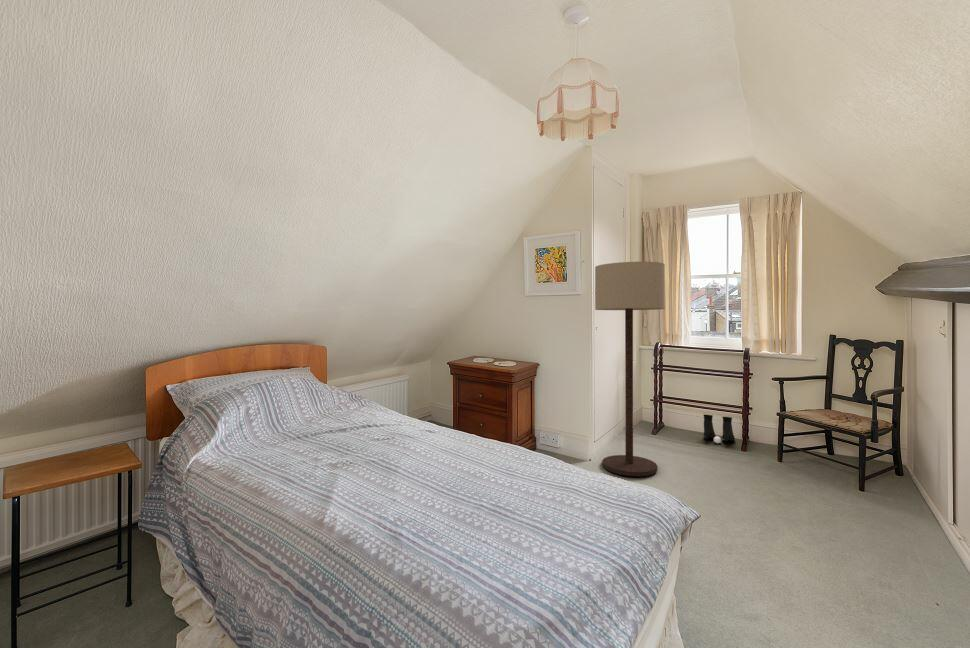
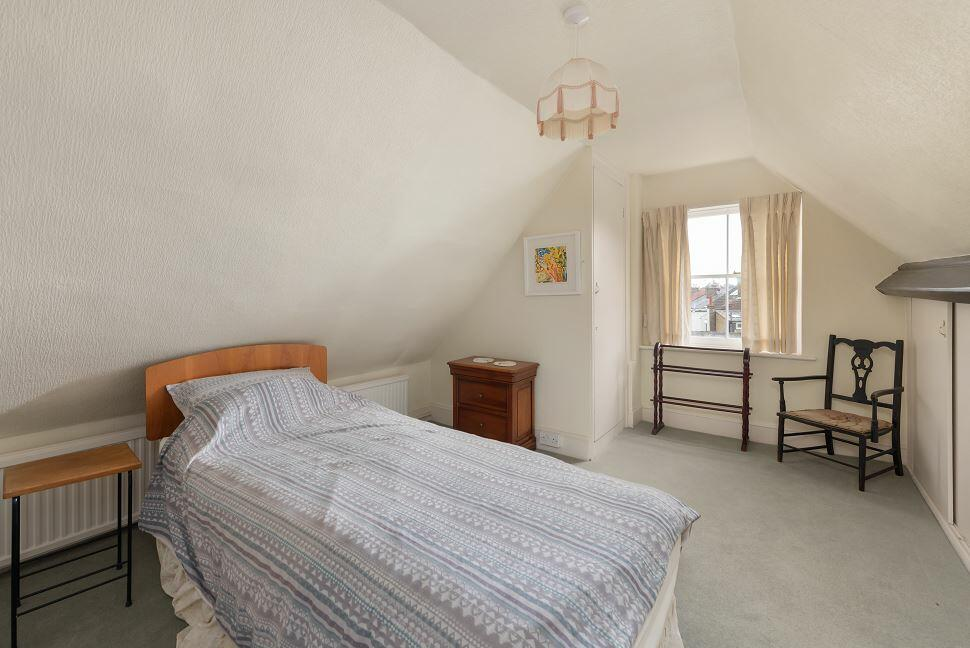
- boots (723, 426)
- floor lamp (629, 366)
